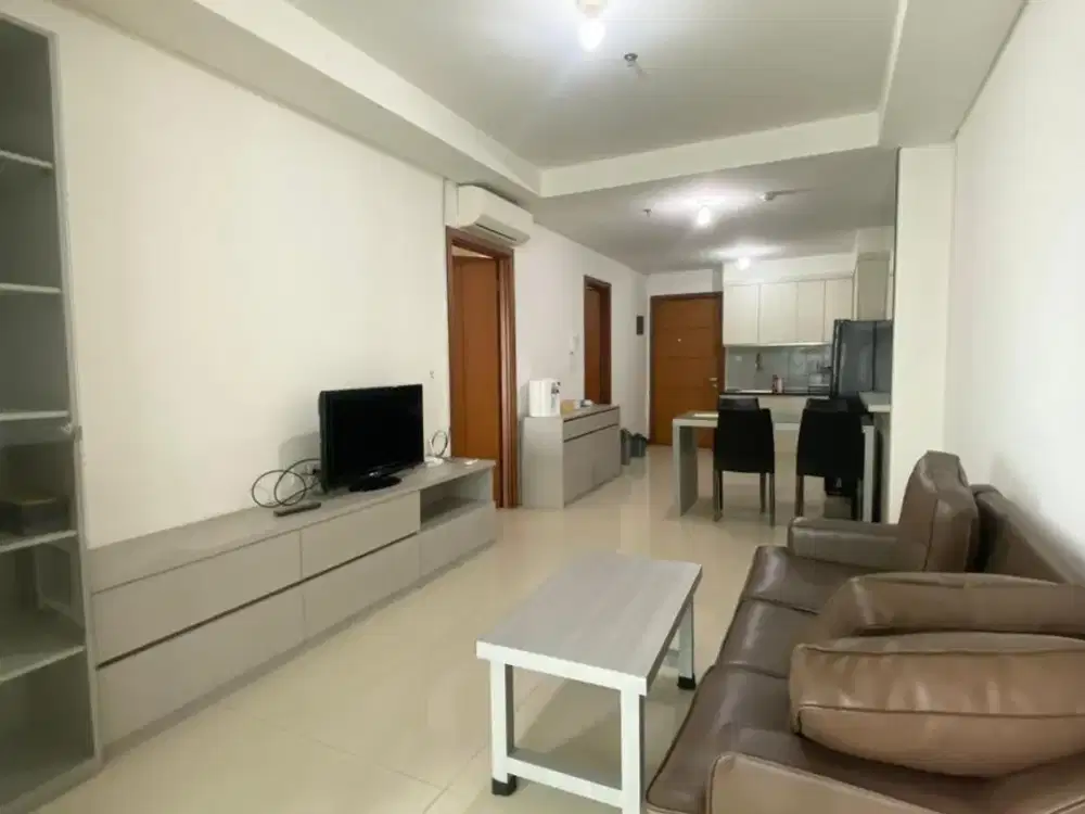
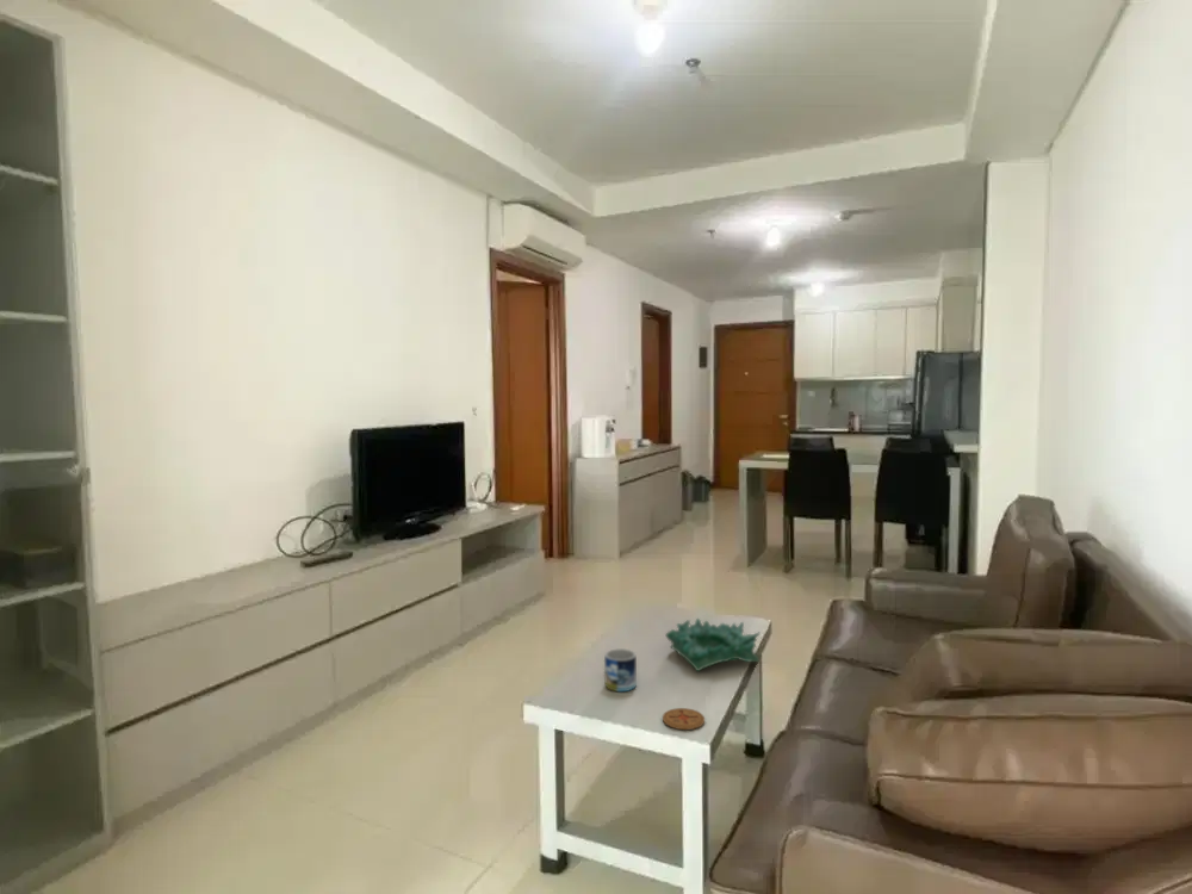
+ coaster (683, 718)
+ decorative bowl (713, 642)
+ mug (622, 666)
